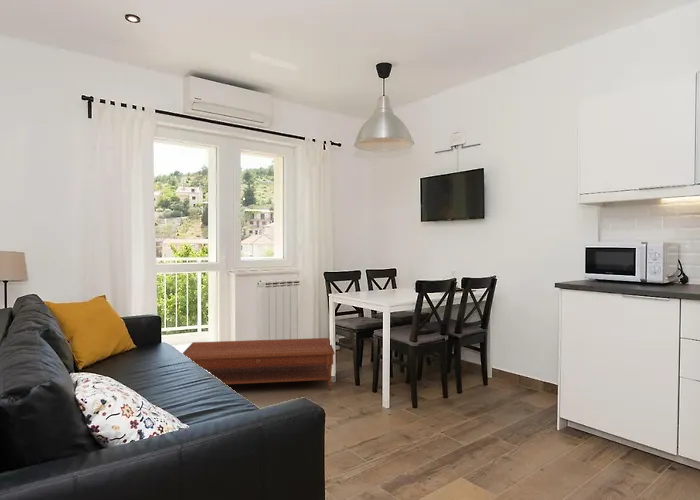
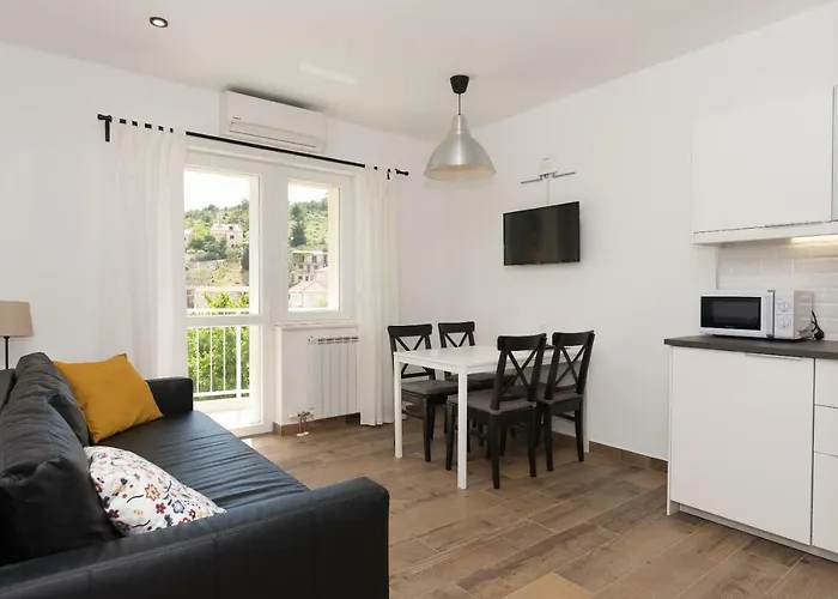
- coffee table (260, 365)
